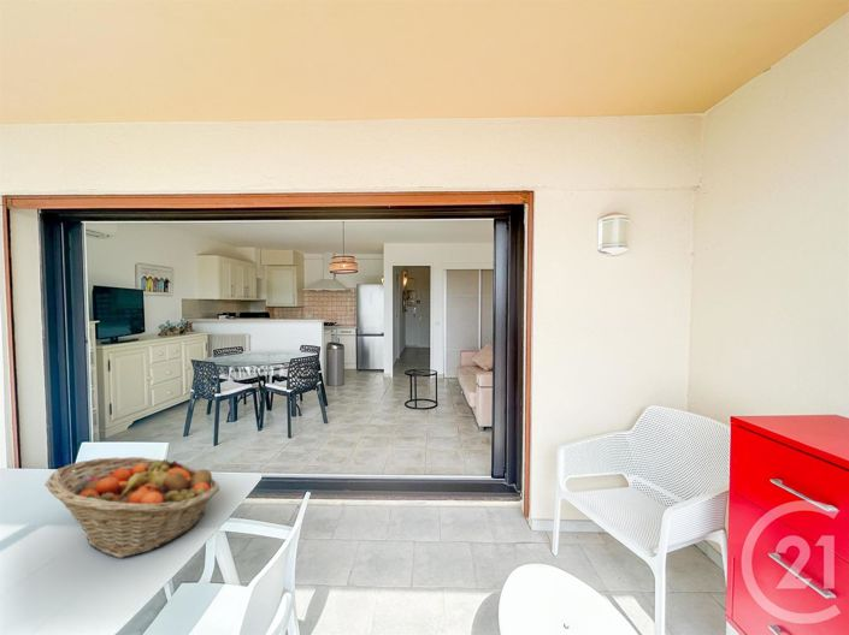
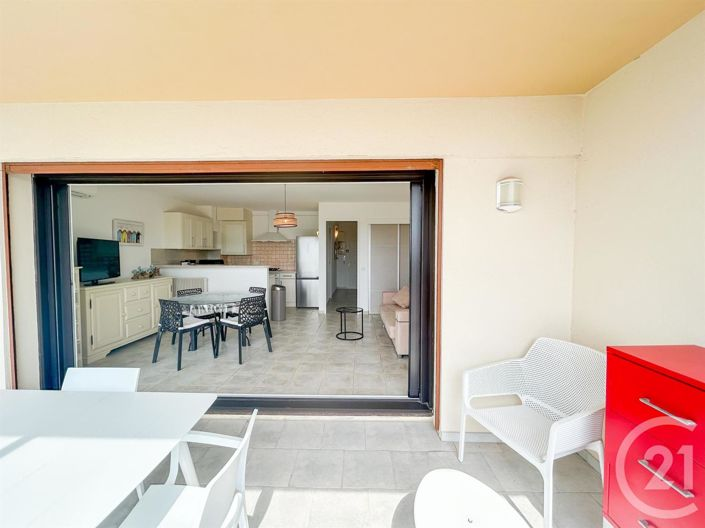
- fruit basket (140, 492)
